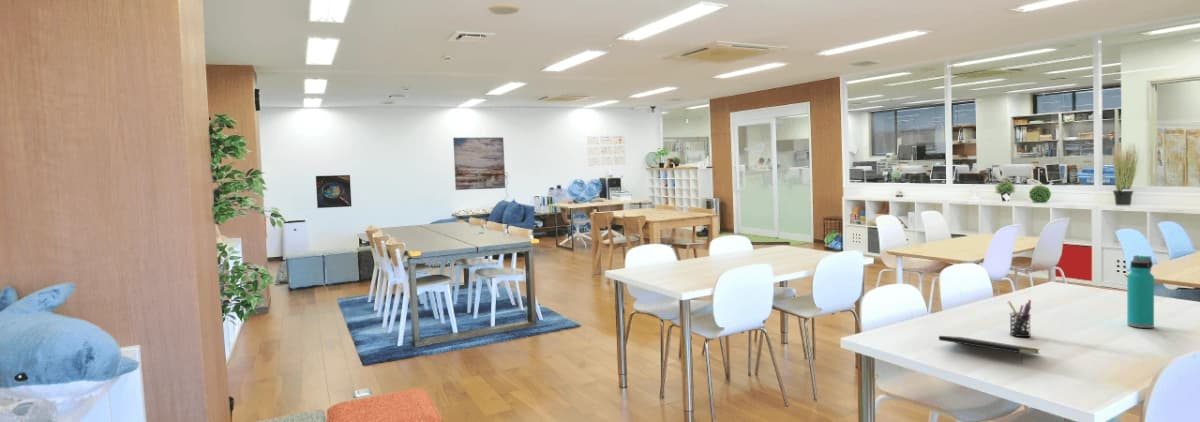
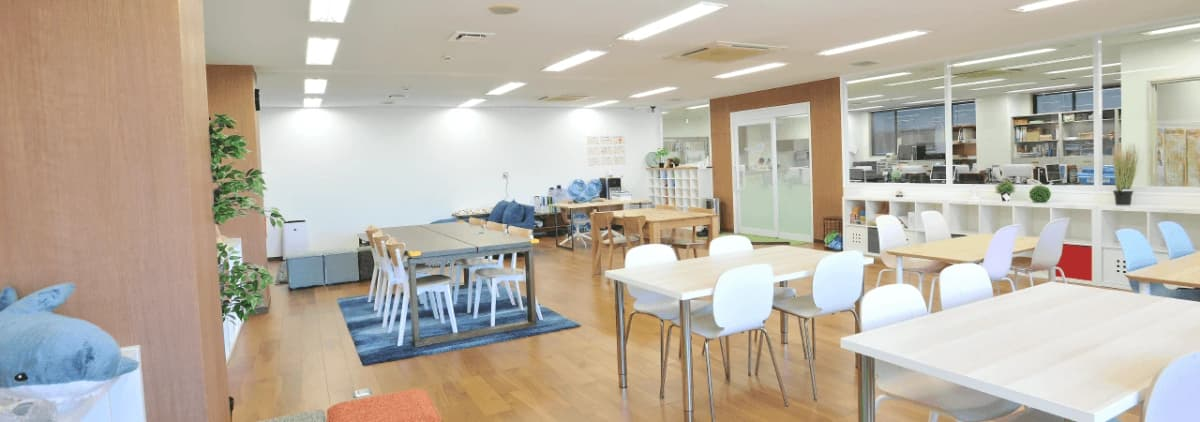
- wall art (479, 163)
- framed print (333, 191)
- pen holder (1022, 316)
- notepad (988, 344)
- water bottle (1140, 290)
